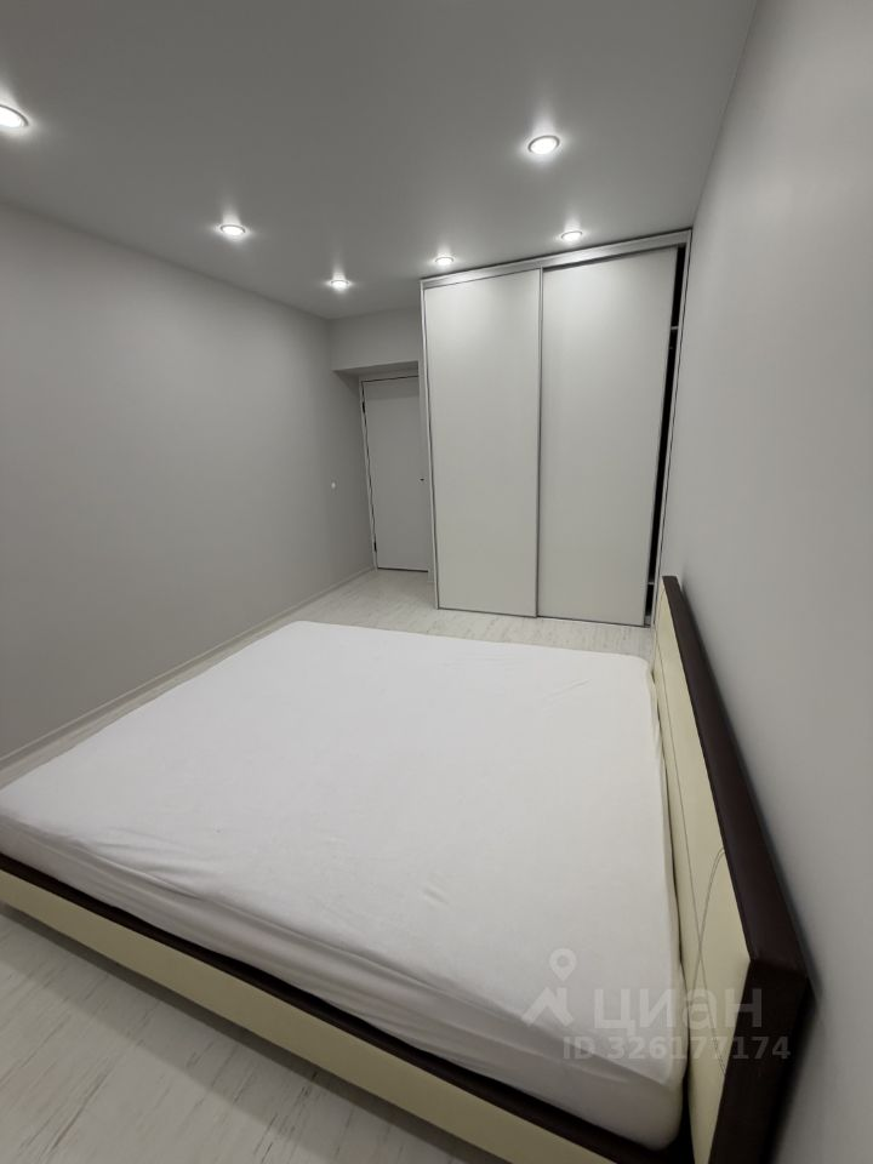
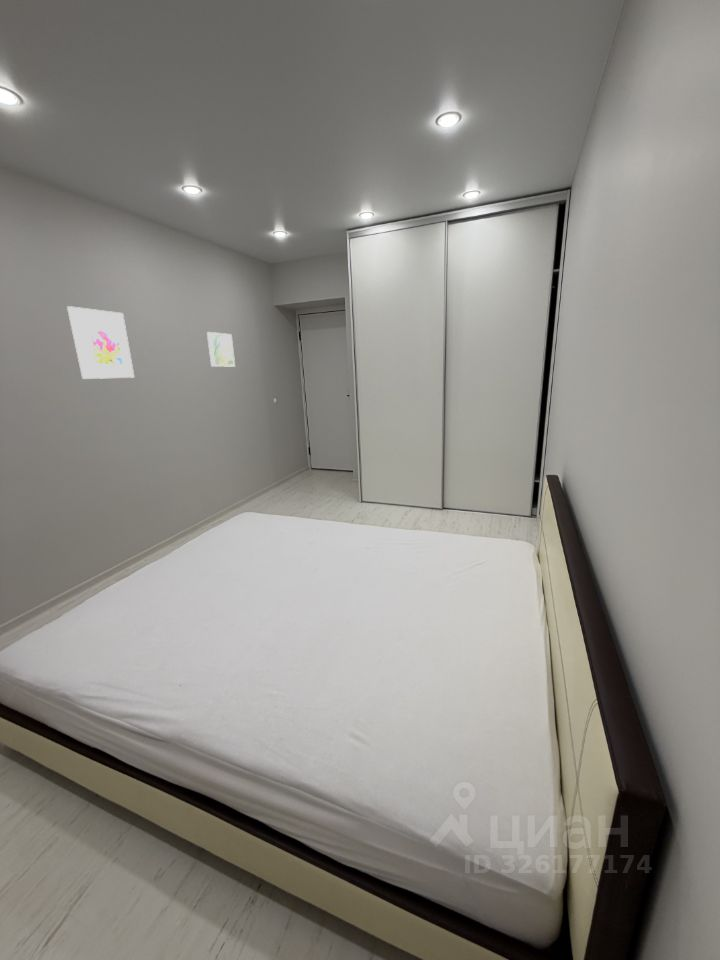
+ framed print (103, 344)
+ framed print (221, 350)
